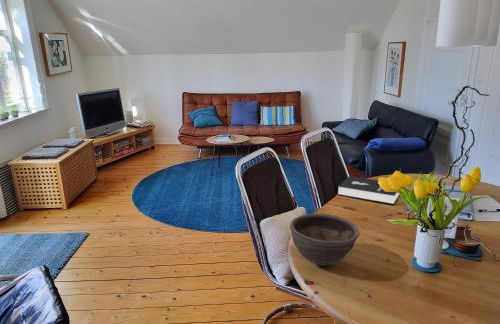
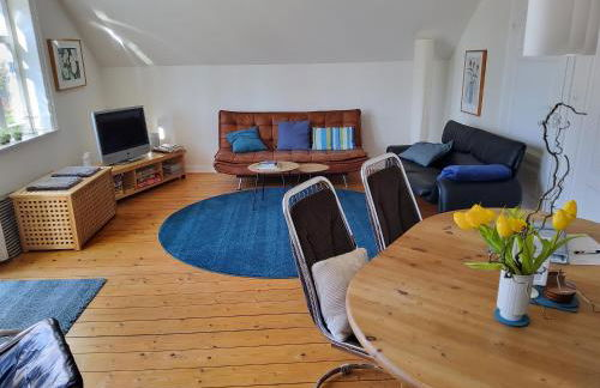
- bowl (323, 242)
- booklet (369, 189)
